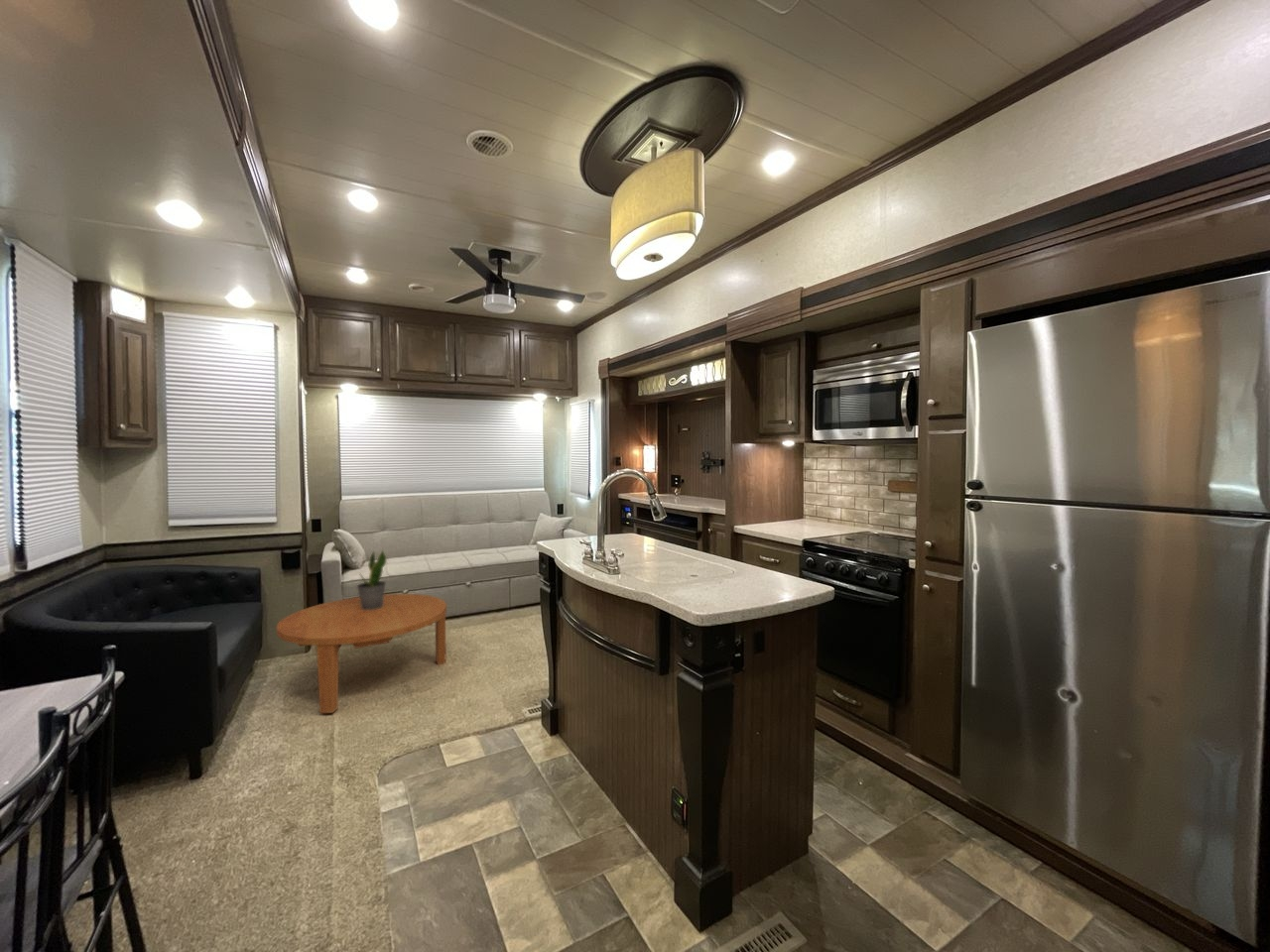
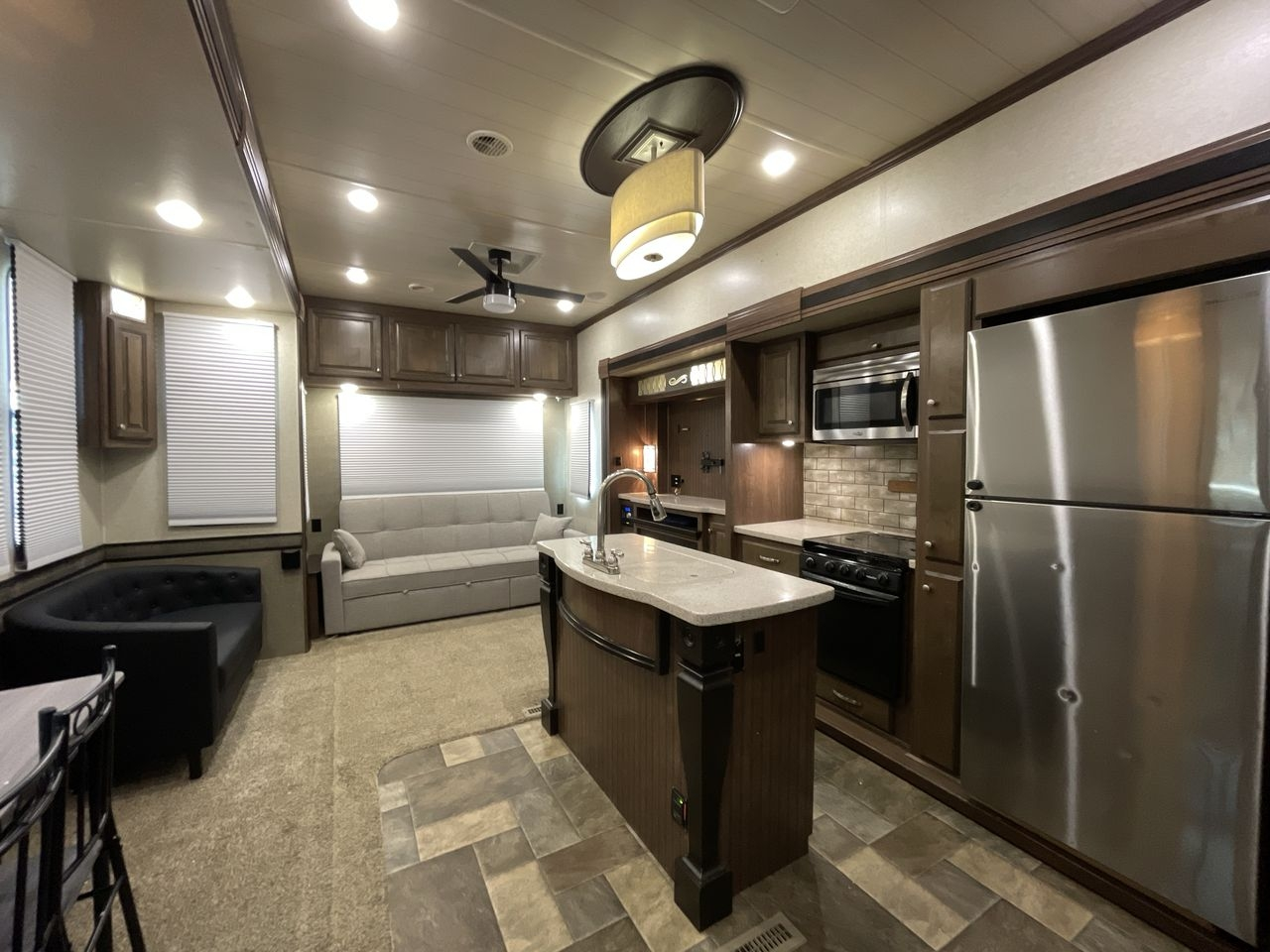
- potted plant (371, 578)
- coffee table (367, 645)
